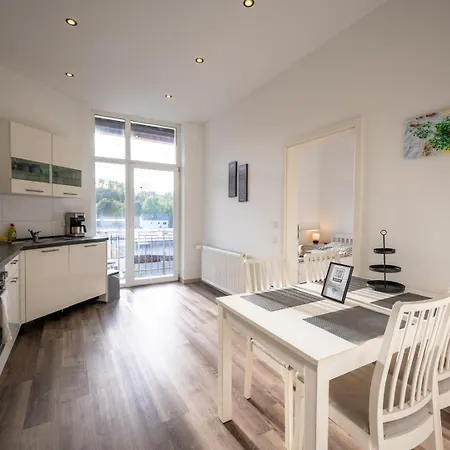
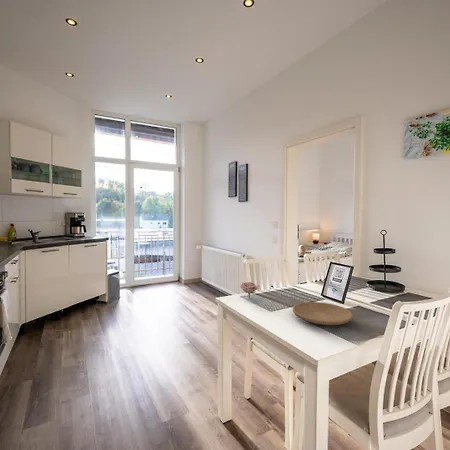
+ plate (321, 315)
+ flower (249, 290)
